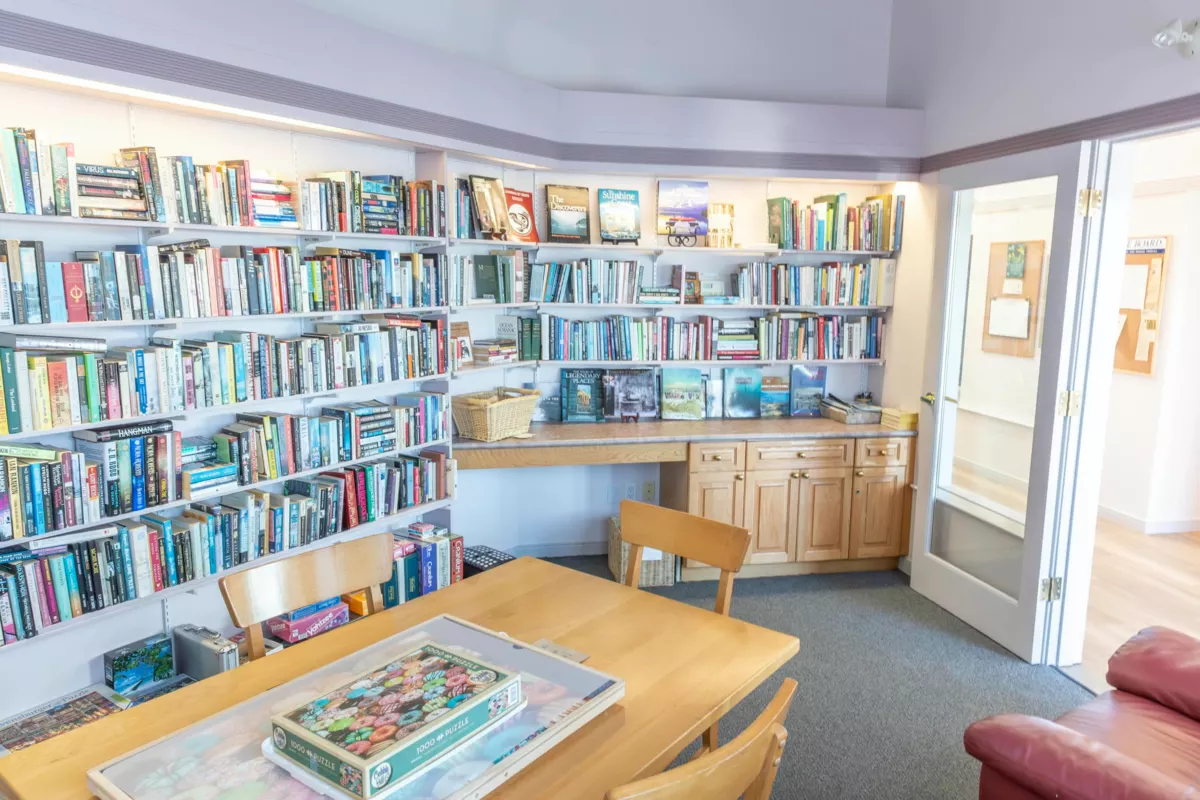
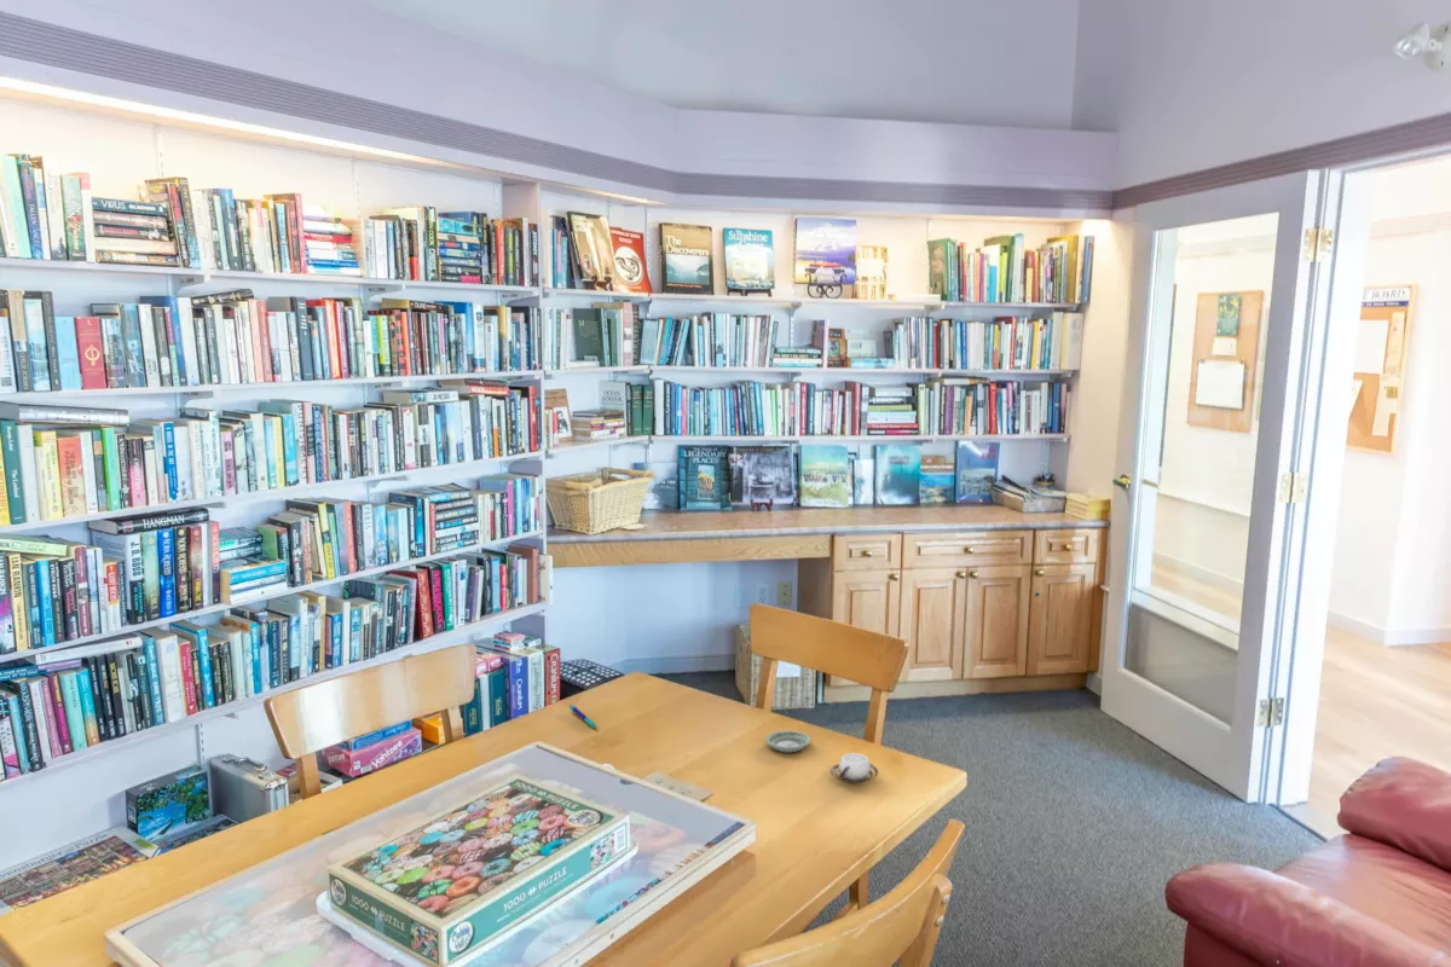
+ cup (854, 768)
+ pen (583, 716)
+ saucer (787, 743)
